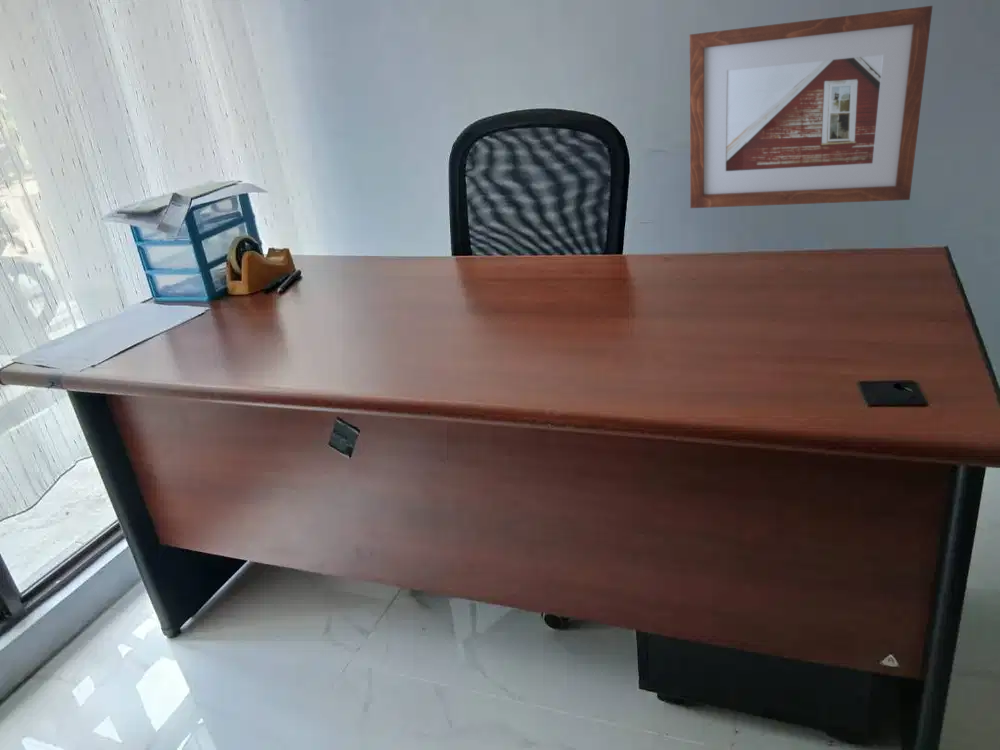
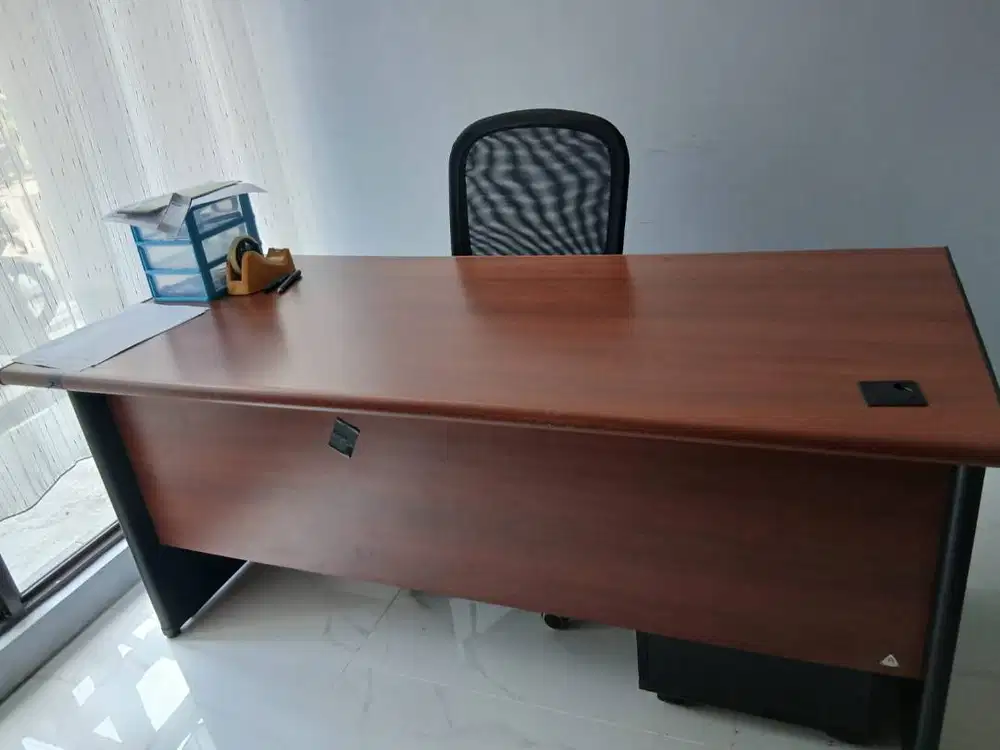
- picture frame (799, 116)
